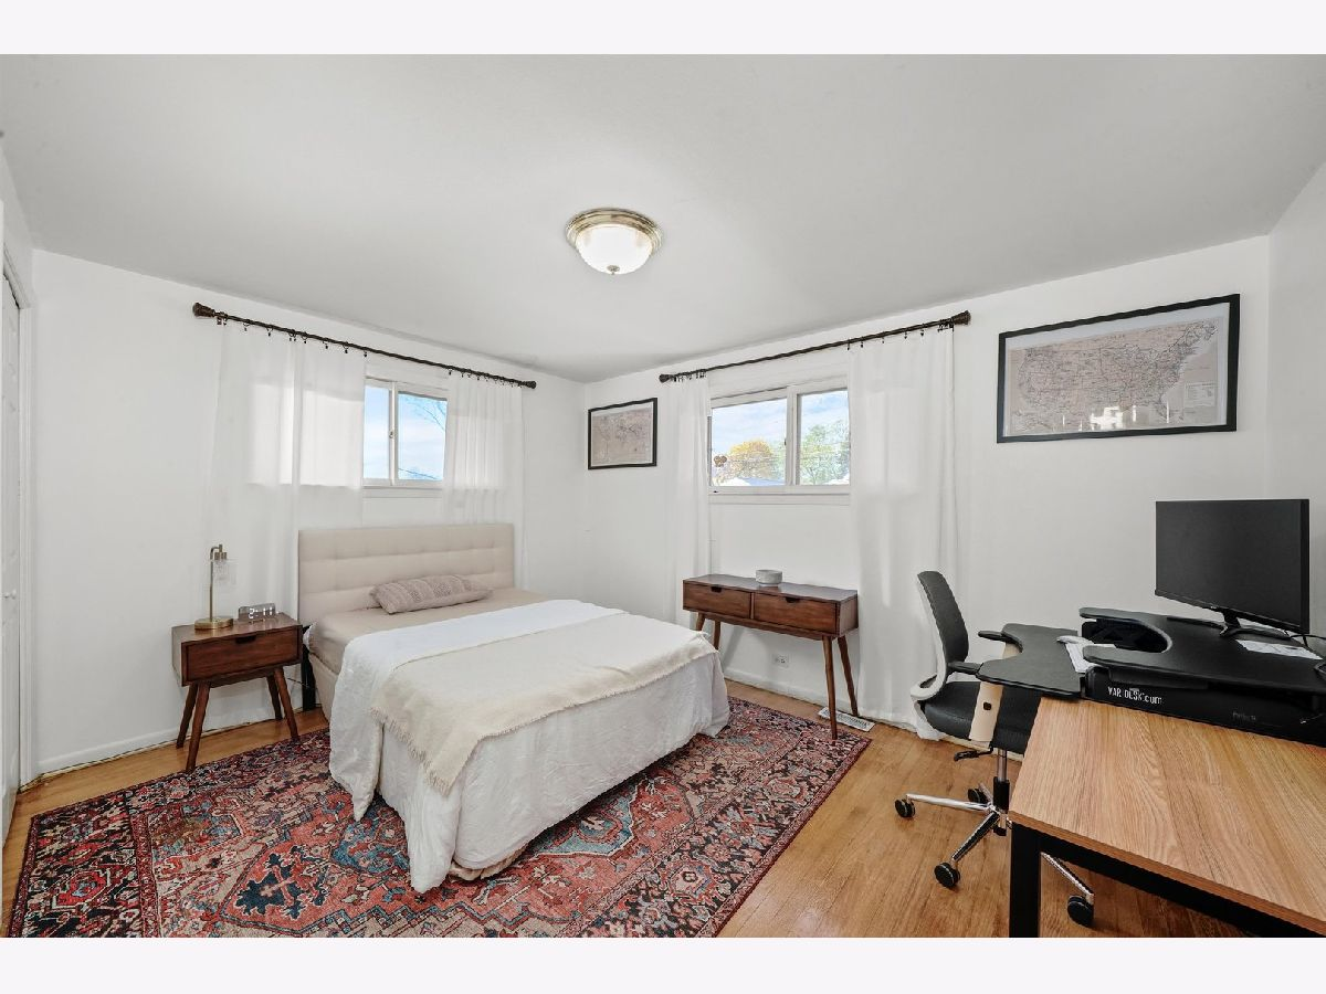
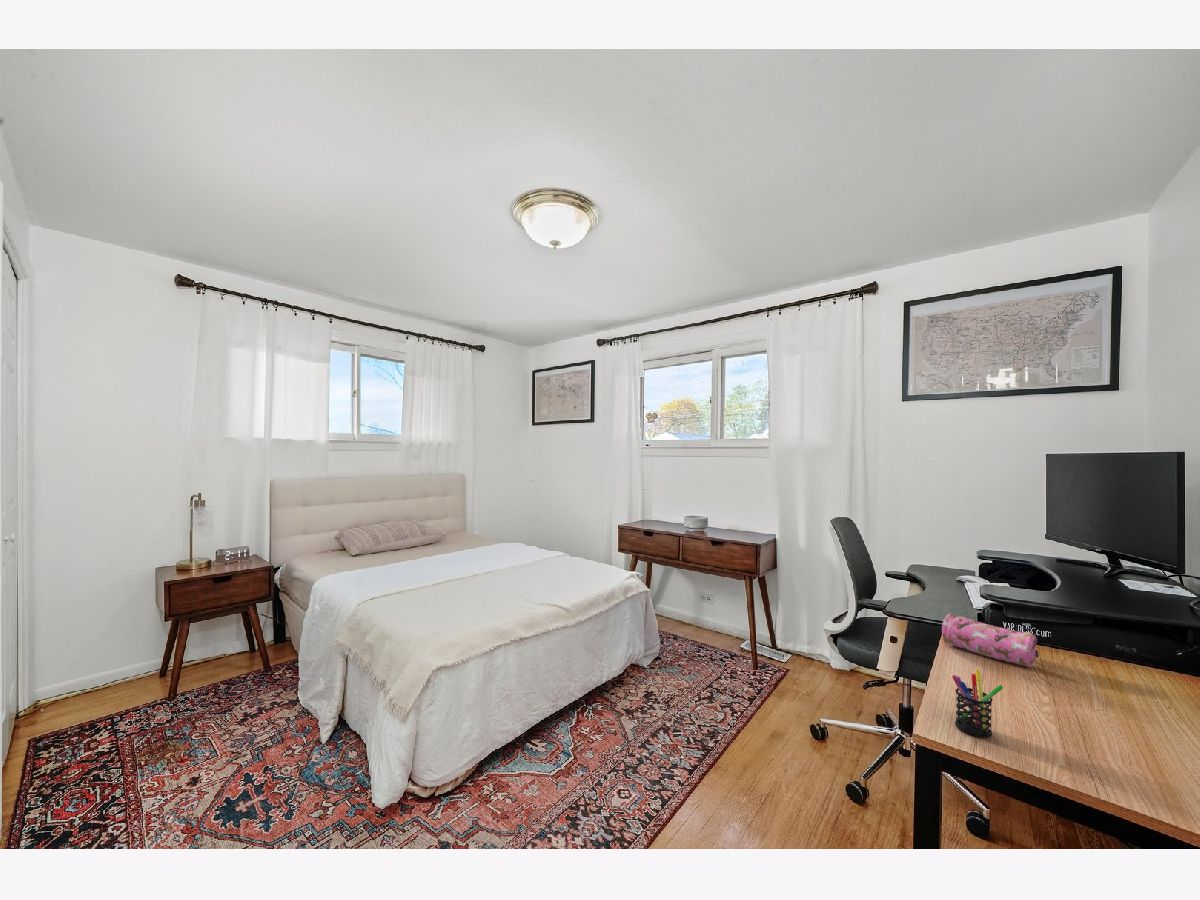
+ pencil case (986, 638)
+ pen holder (977, 701)
